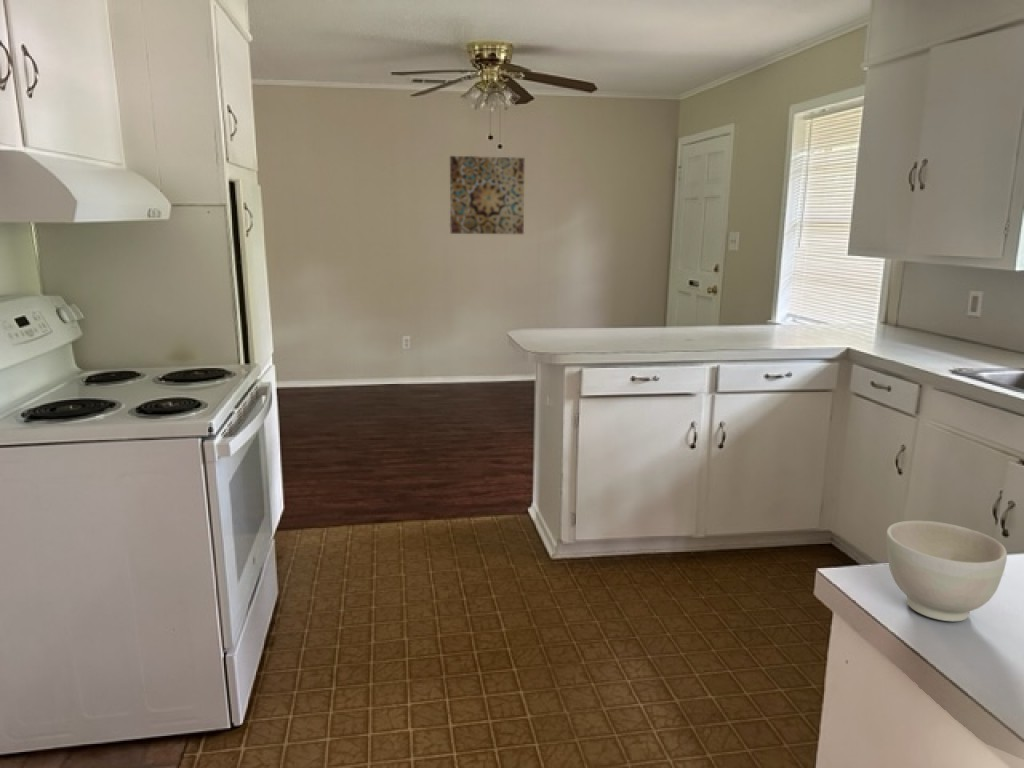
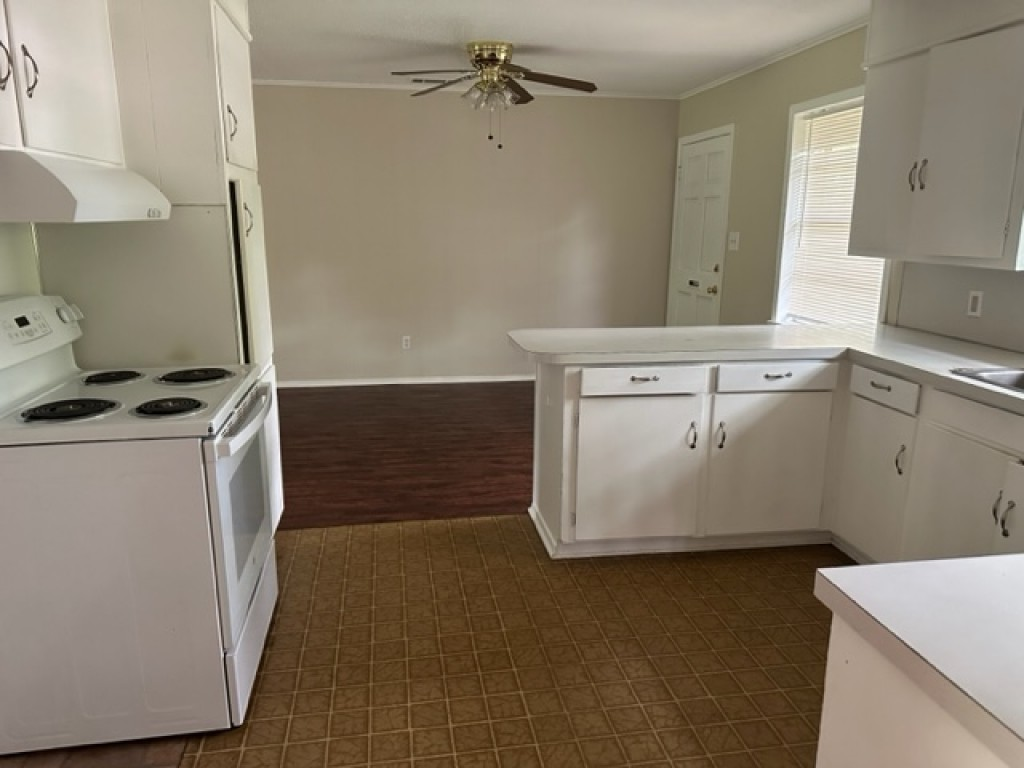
- bowl (940, 574)
- wall art (487, 195)
